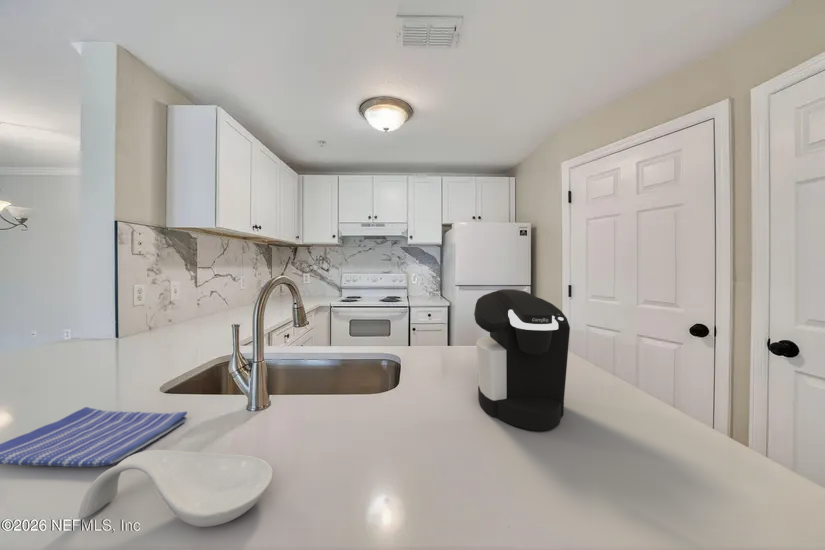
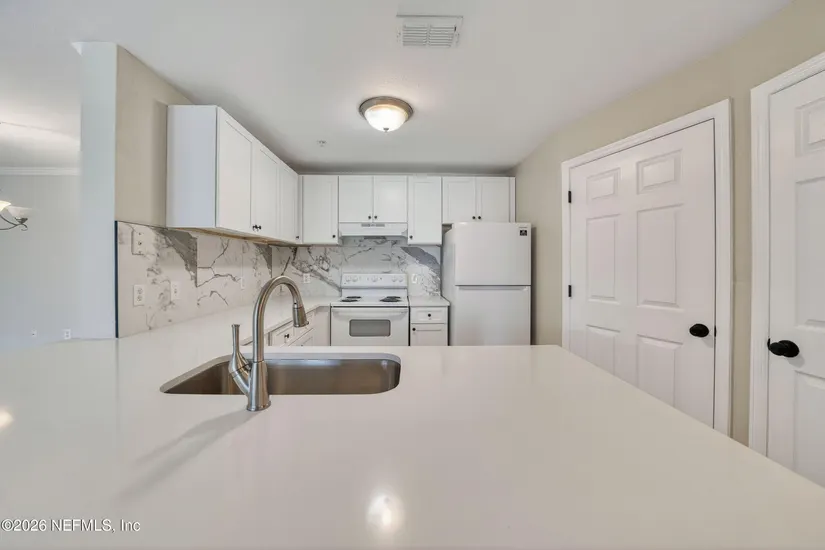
- coffee maker (520, 349)
- spoon rest (181, 483)
- dish towel (95, 433)
